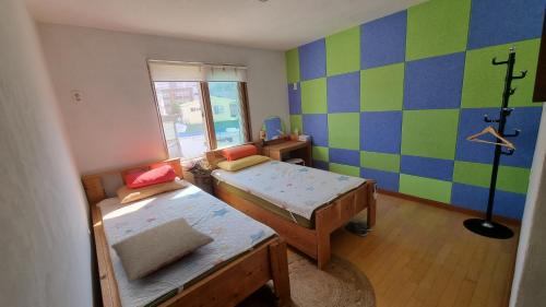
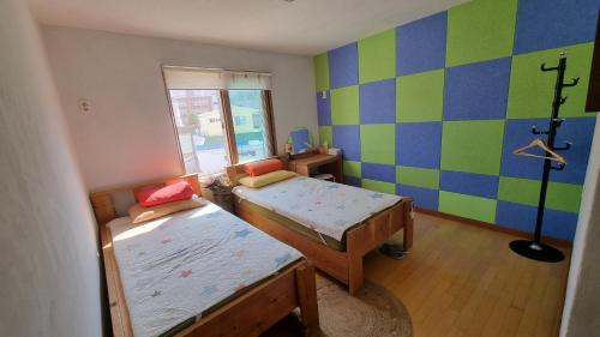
- pillow (162, 243)
